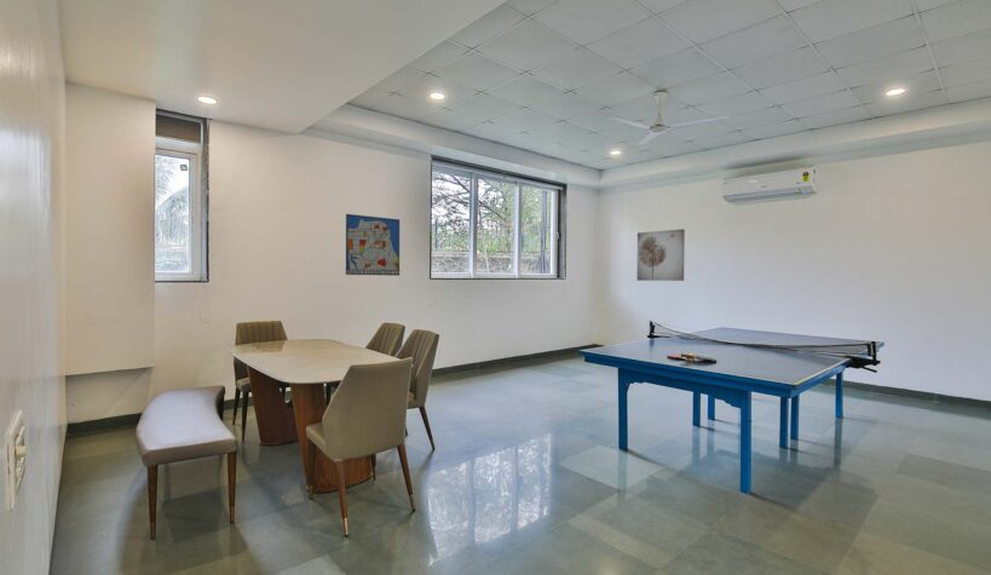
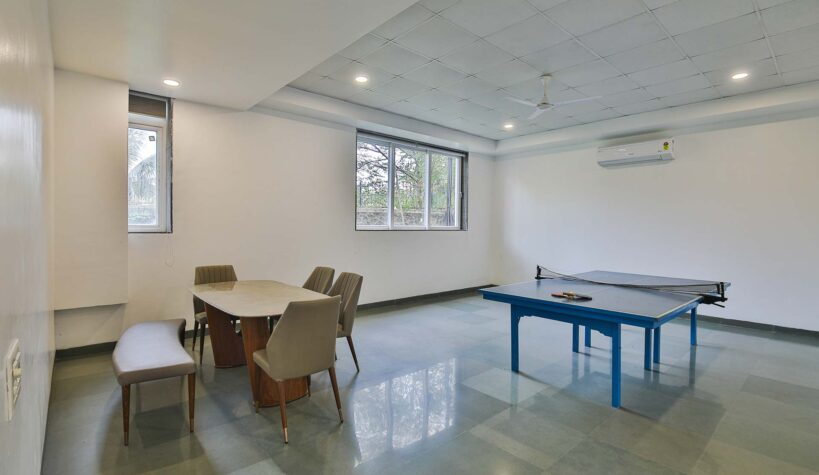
- wall art (373, 246)
- wall art (659, 255)
